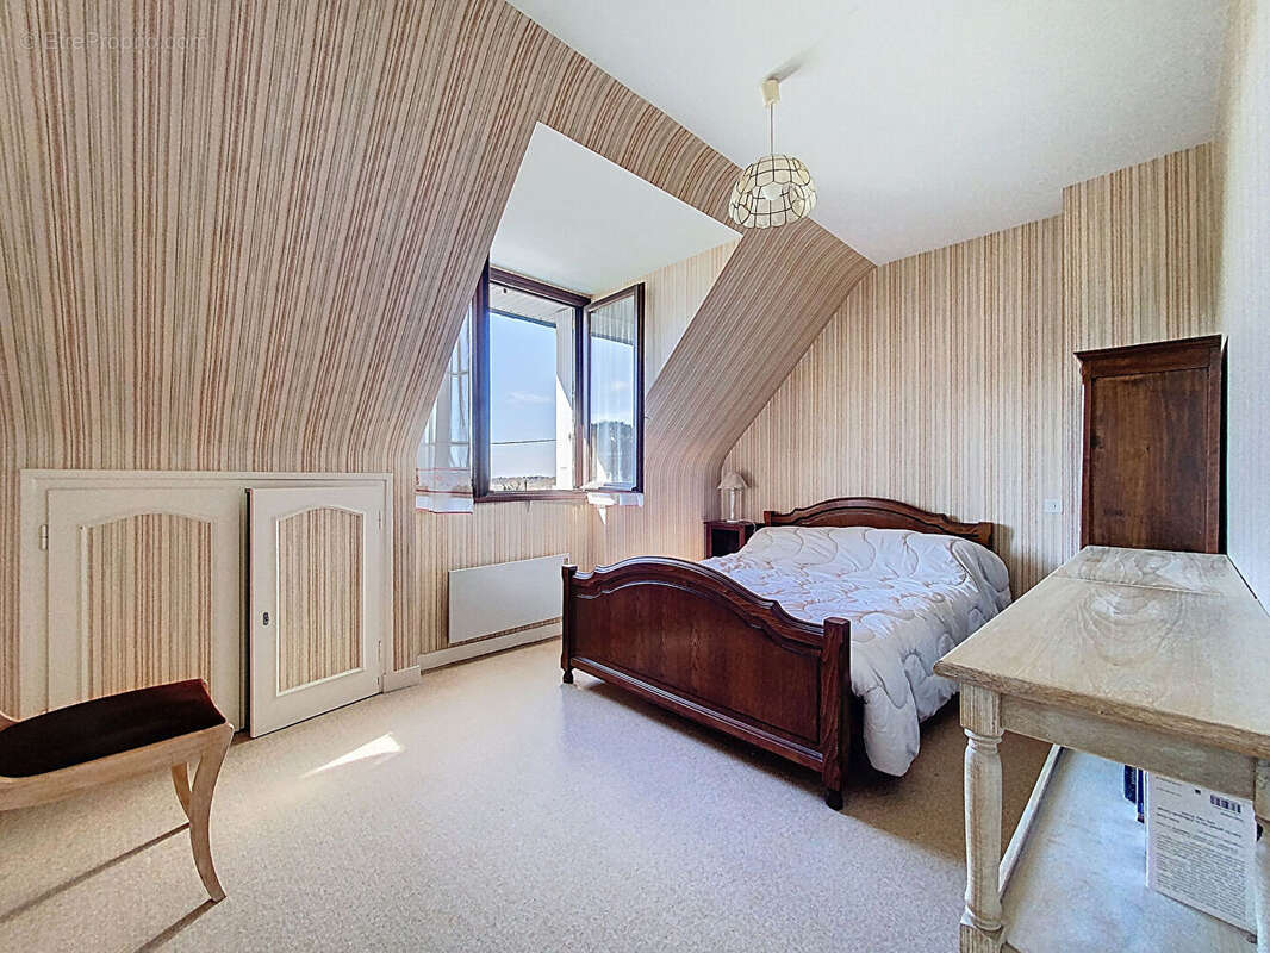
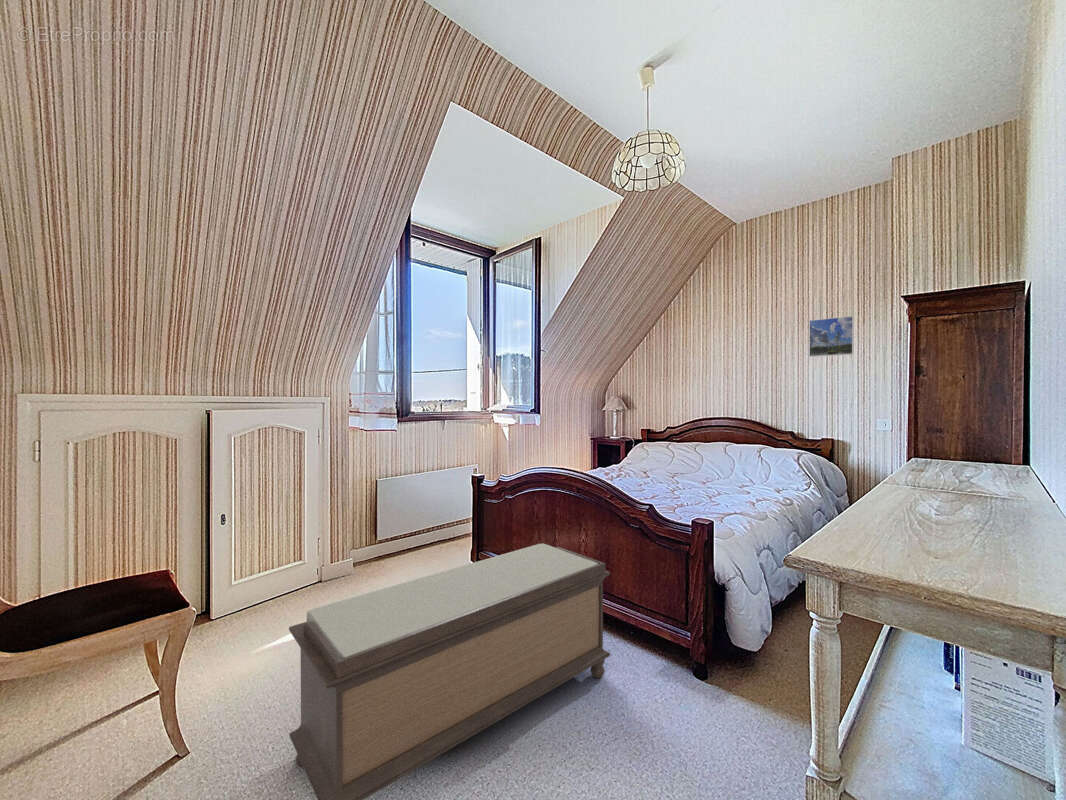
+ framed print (830, 337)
+ bench (471, 648)
